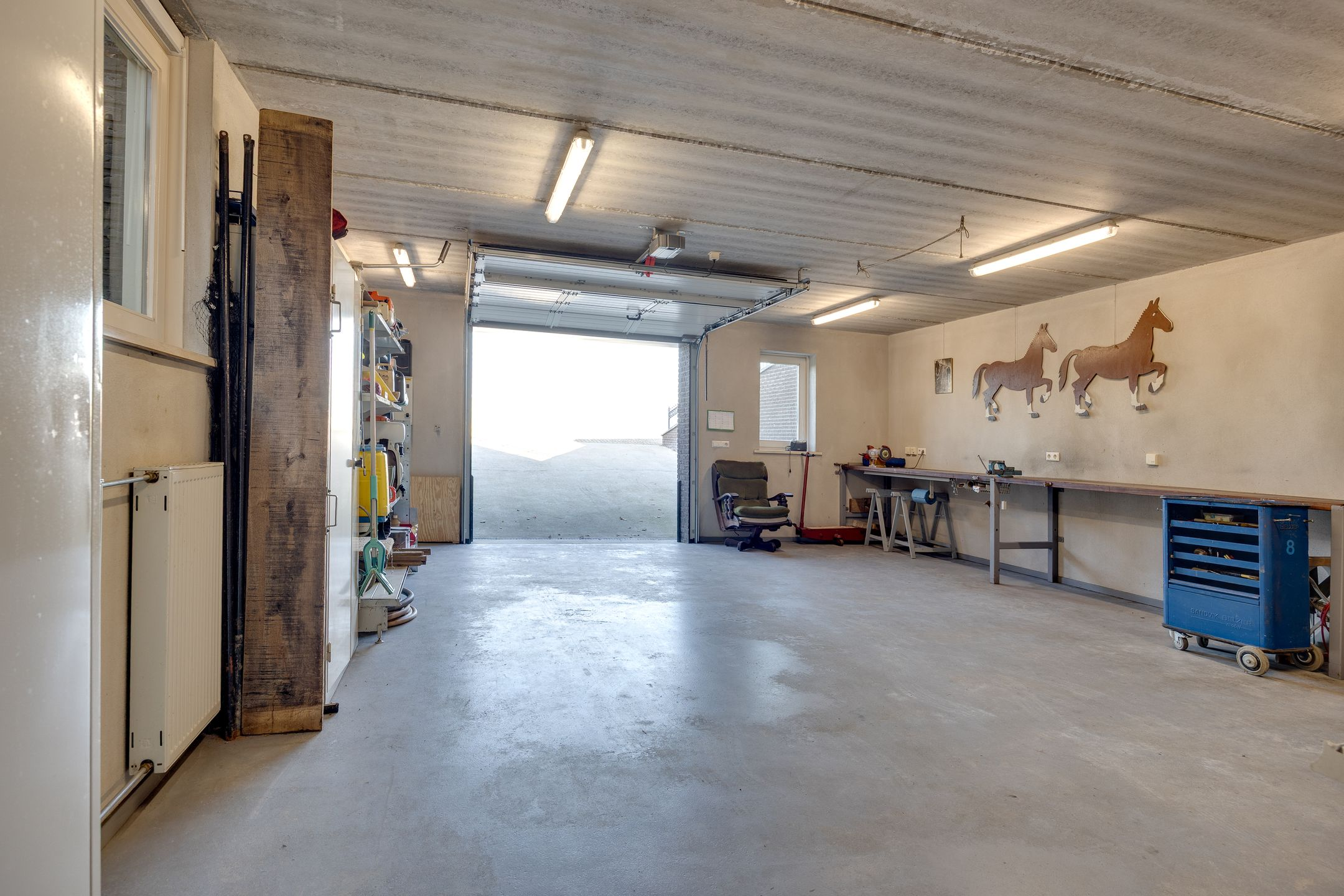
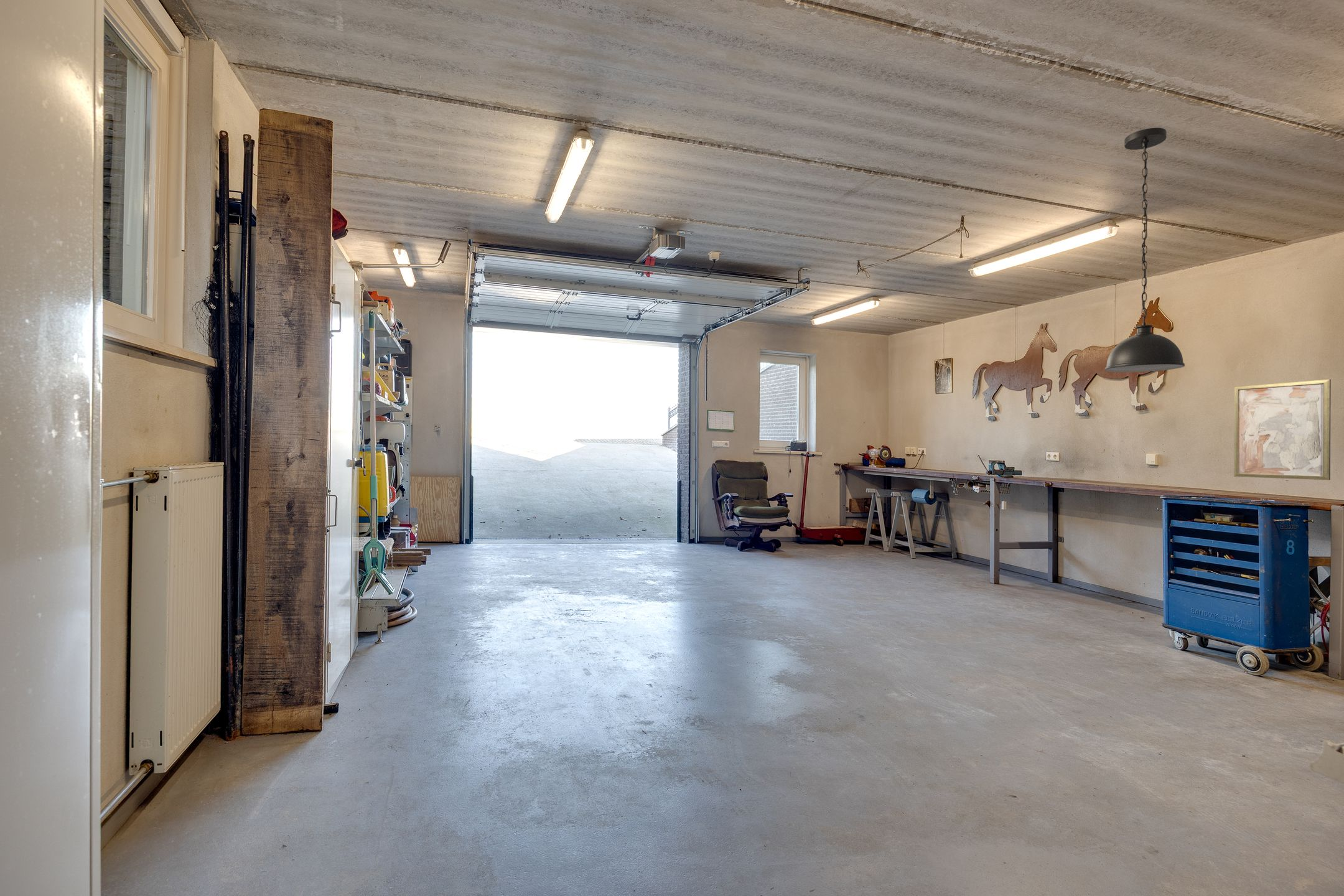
+ wall art (1279, 431)
+ light fixture (1144, 252)
